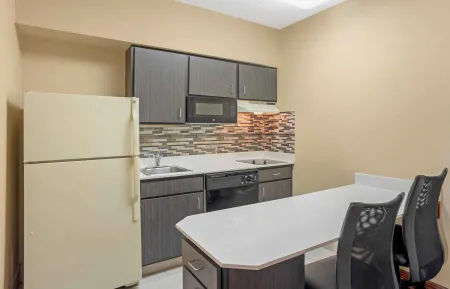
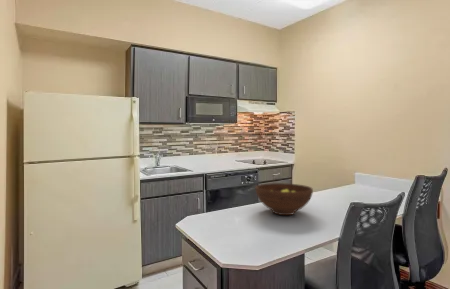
+ fruit bowl (283, 200)
